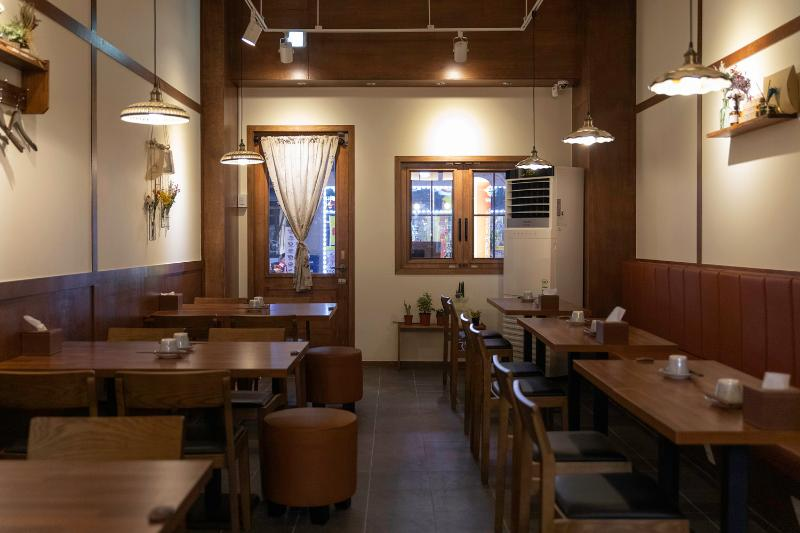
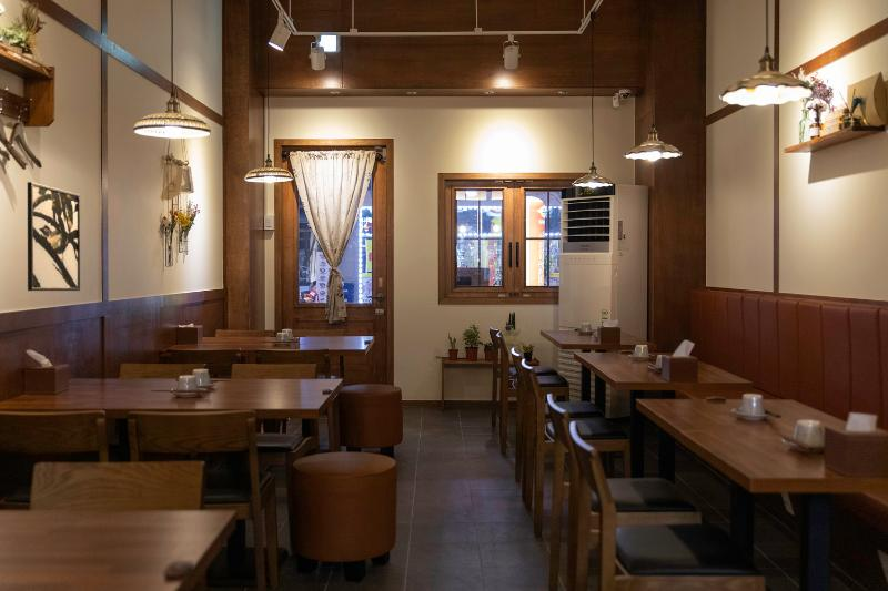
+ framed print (54, 240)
